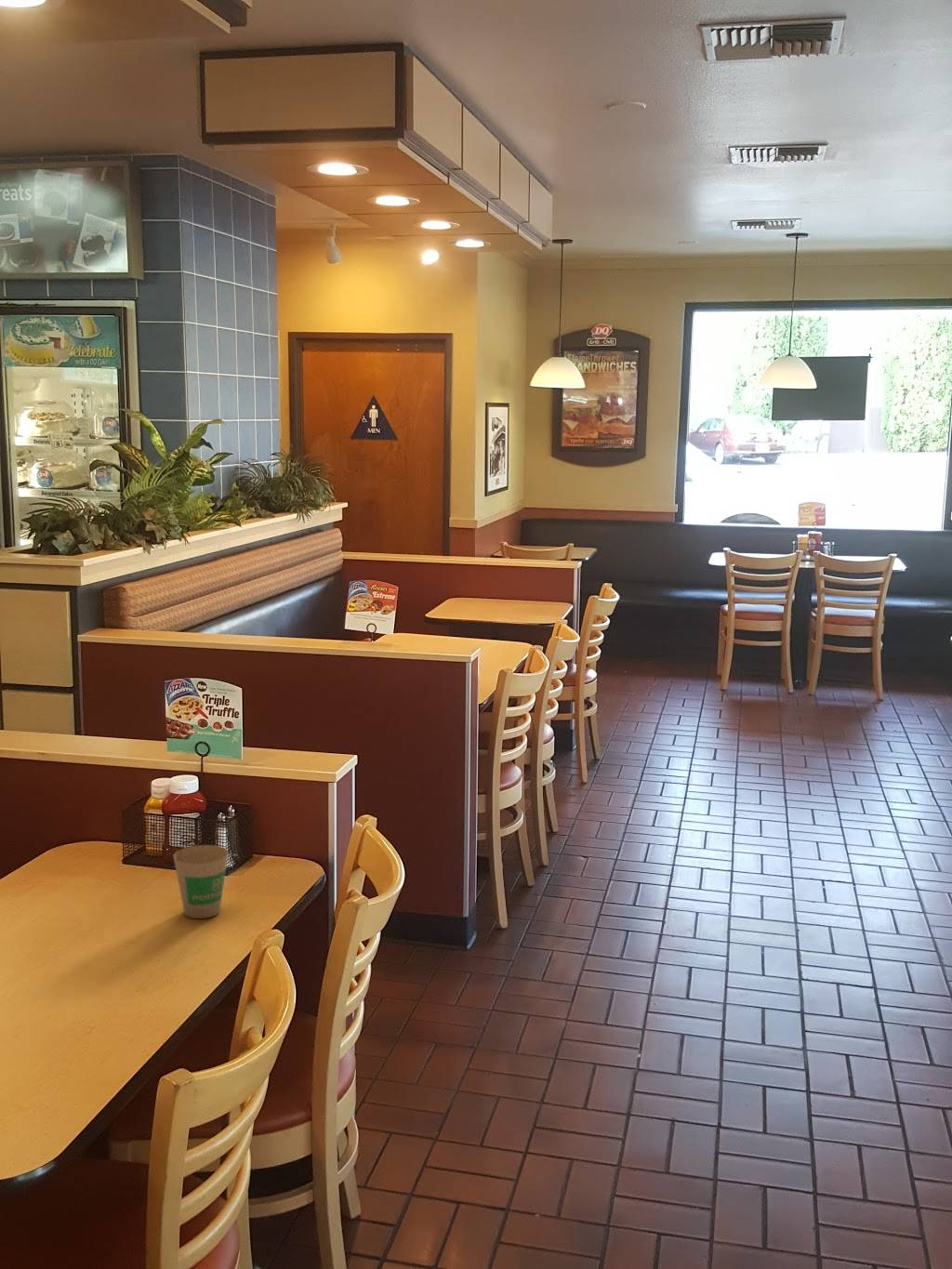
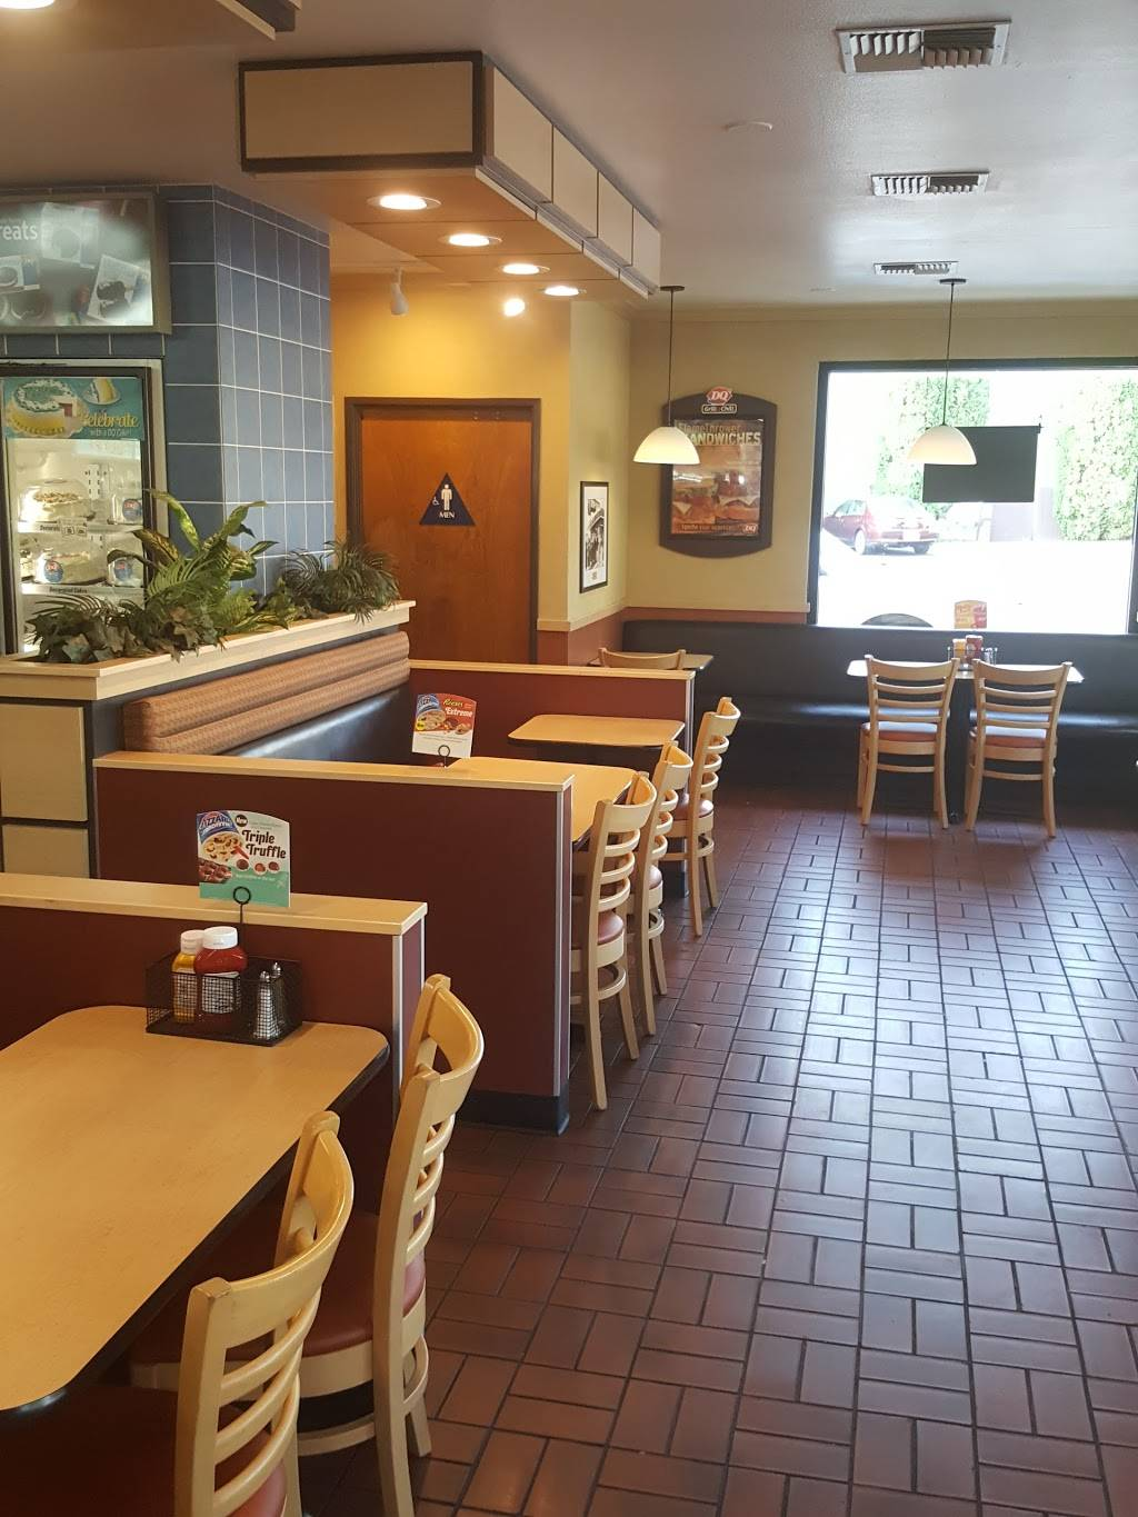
- paper cup (201, 882)
